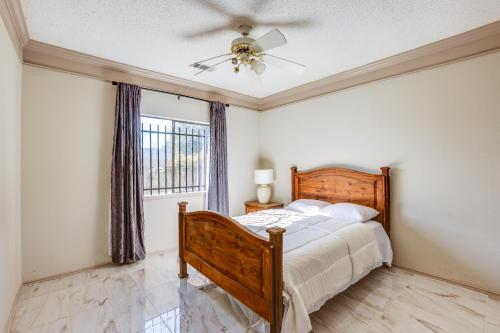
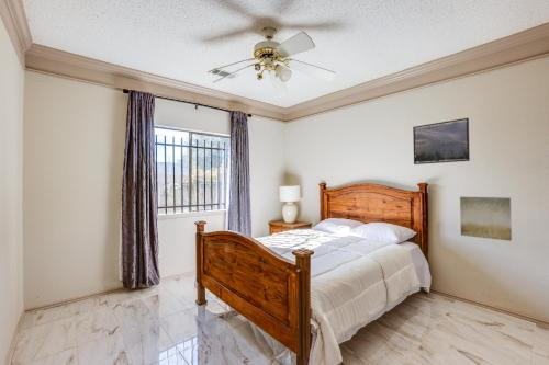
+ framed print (439, 142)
+ wall art (484, 217)
